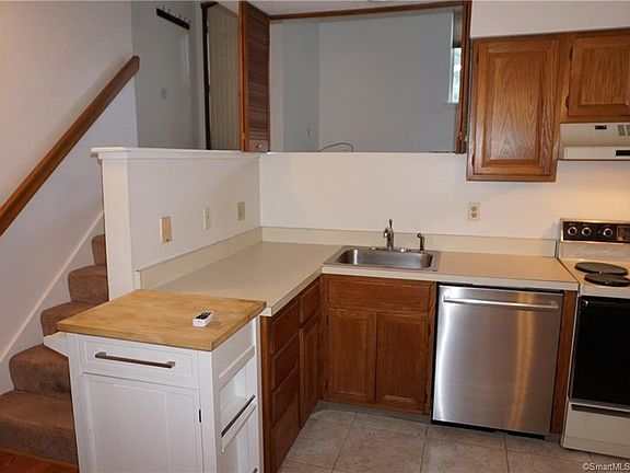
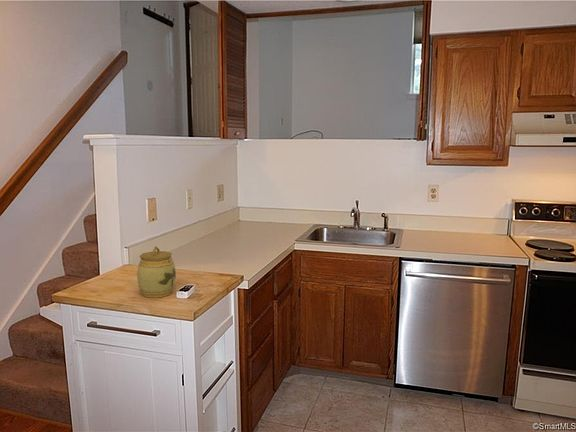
+ jar (156, 269)
